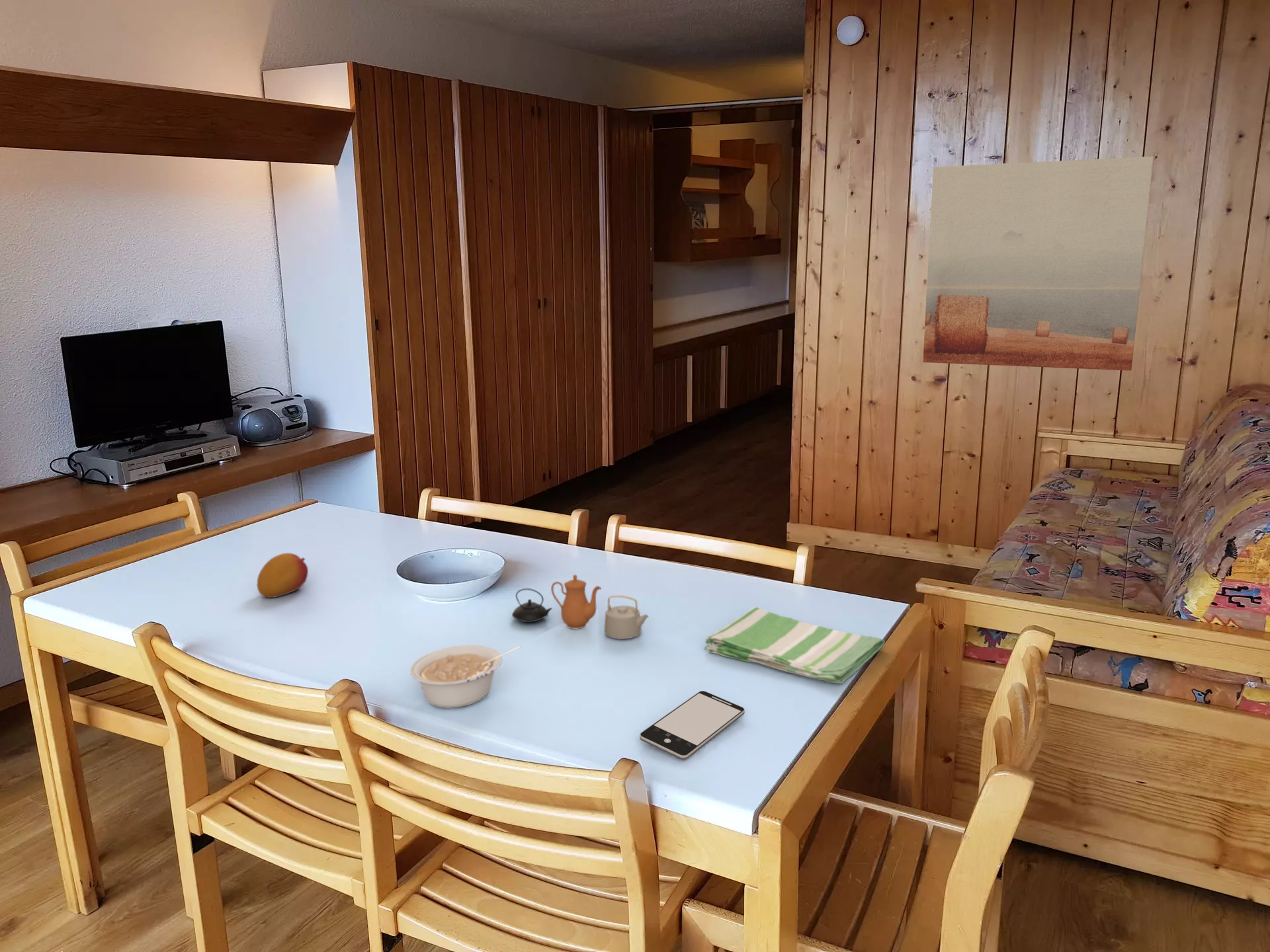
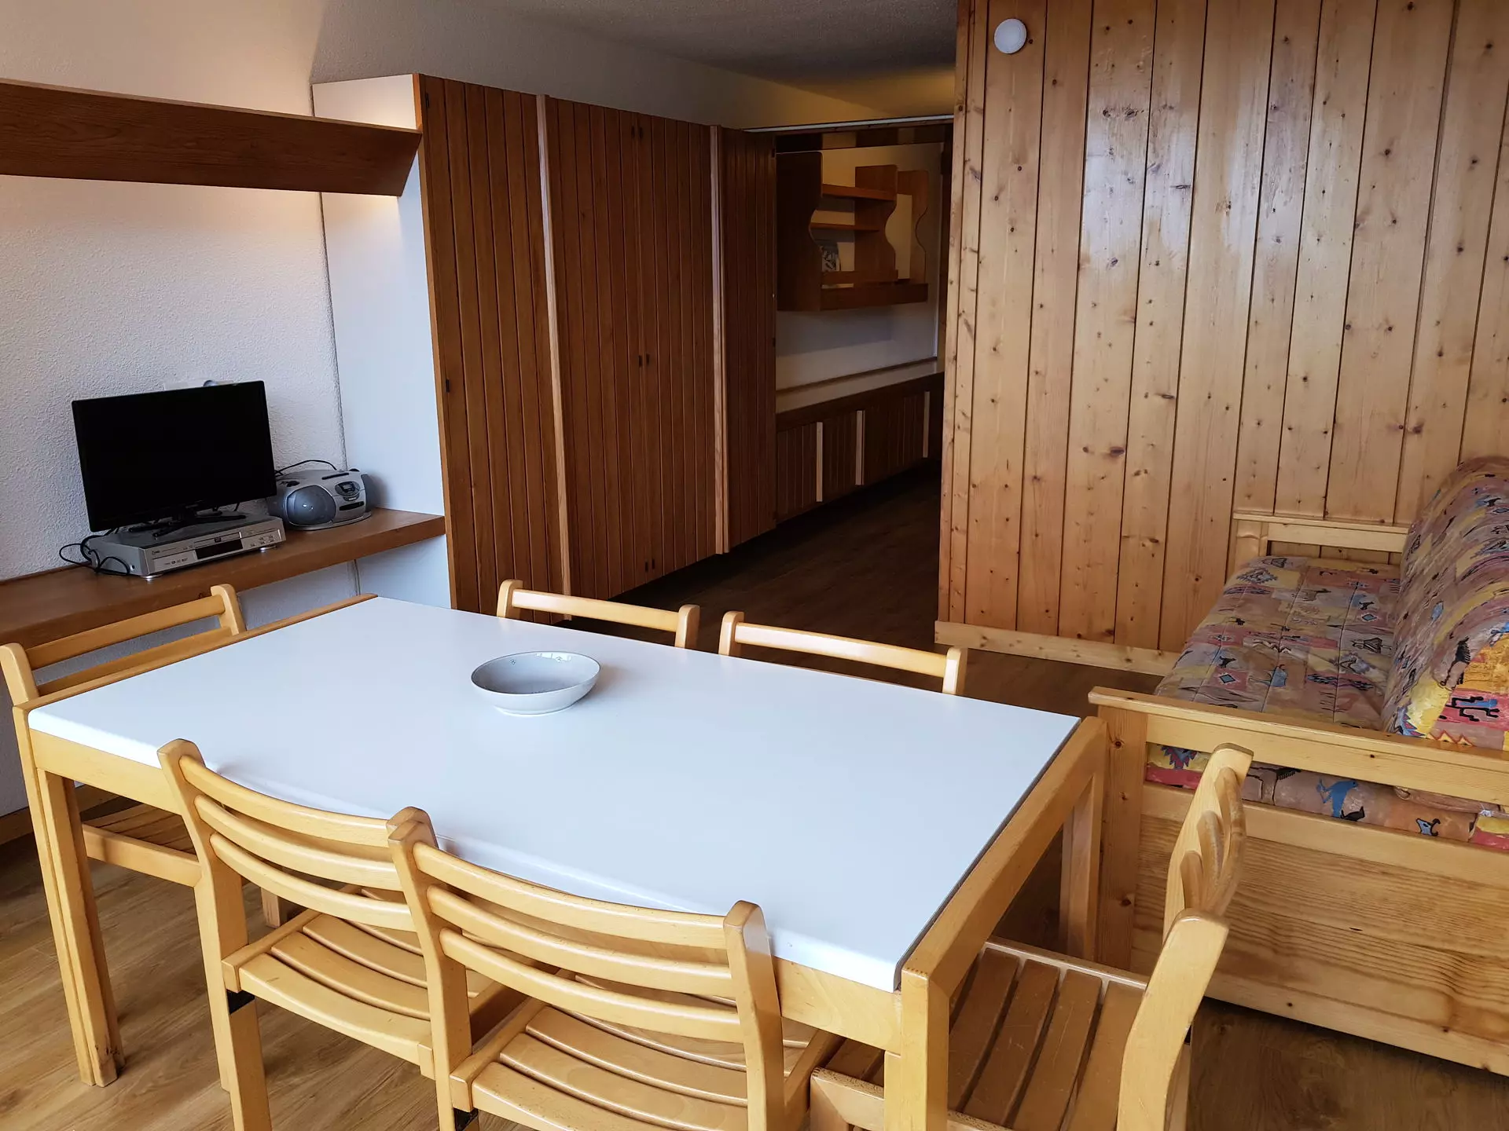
- teapot (579, 600)
- wall art (1031, 266)
- smartphone (693, 723)
- legume (460, 674)
- dish towel (793, 642)
- fruit (283, 575)
